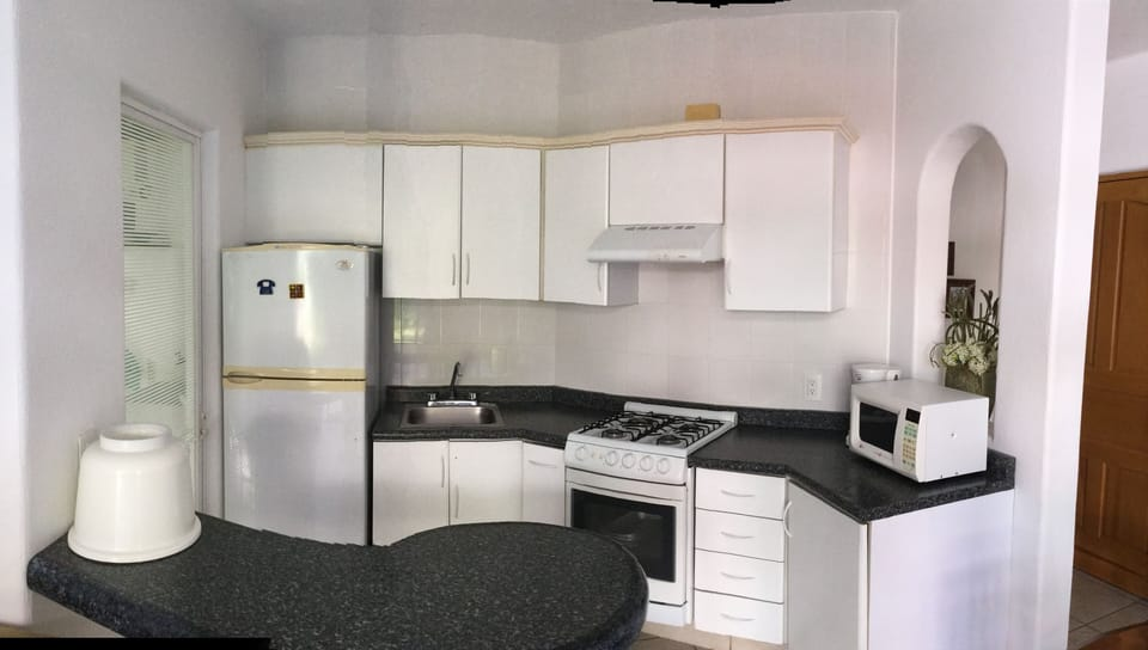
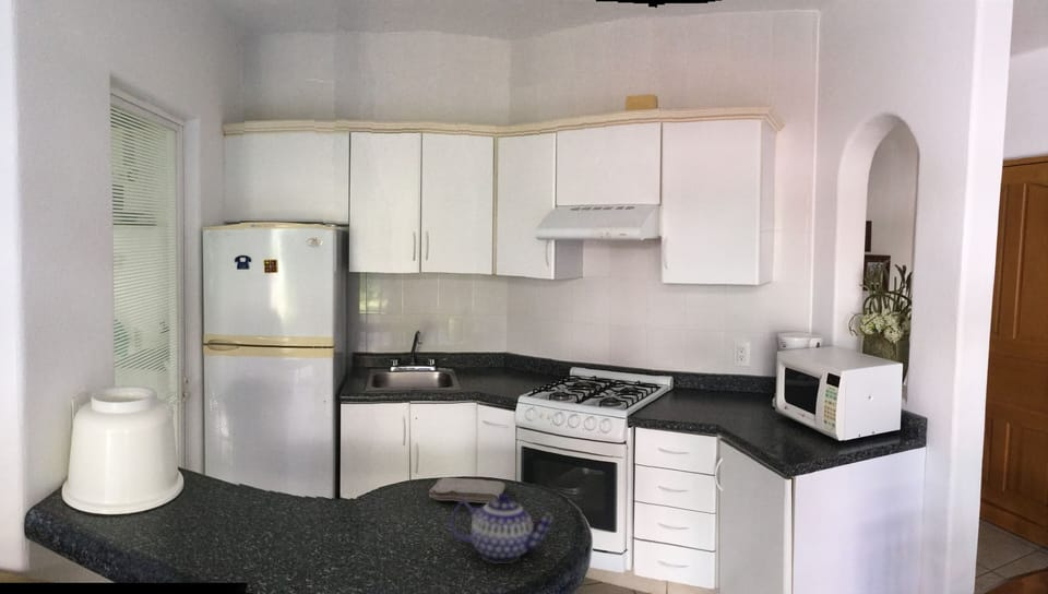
+ teapot (501, 523)
+ washcloth (467, 489)
